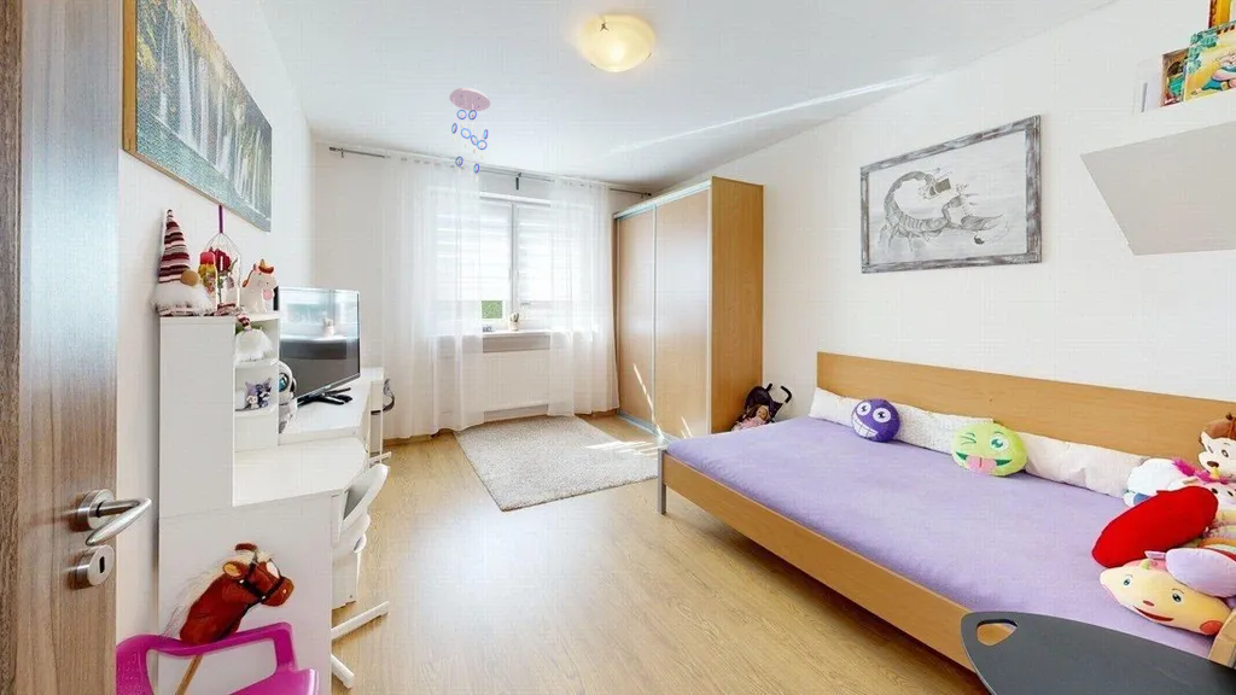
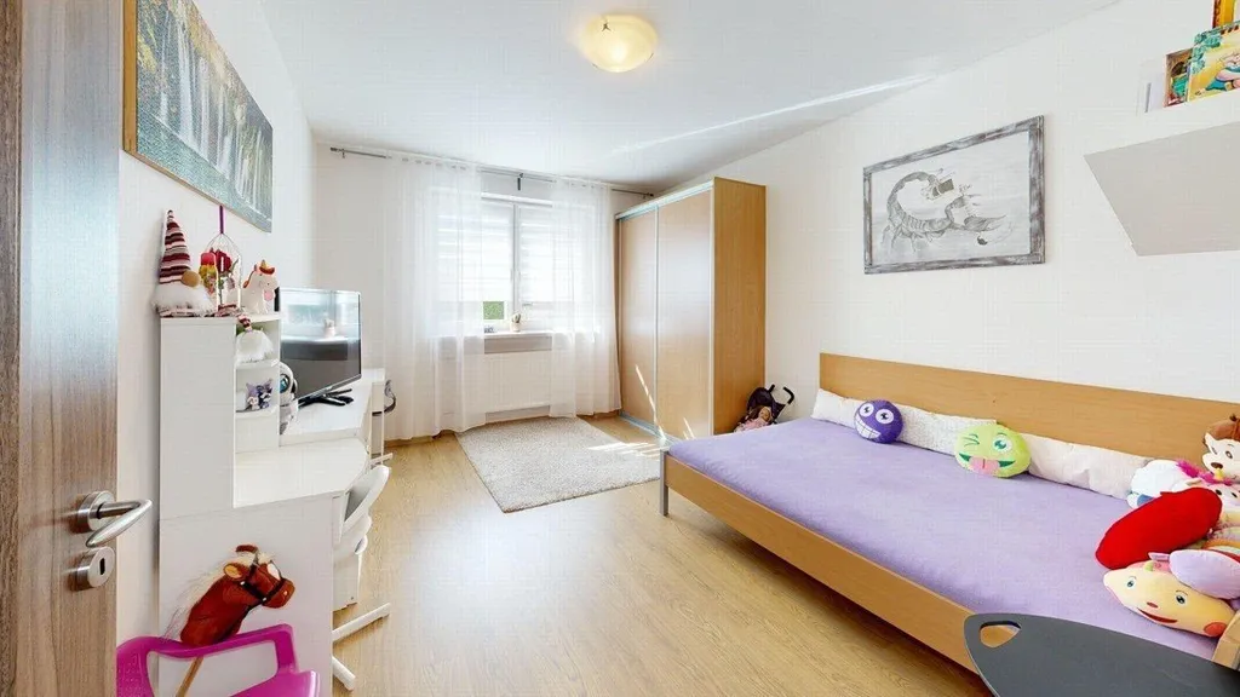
- ceiling mobile (471, 138)
